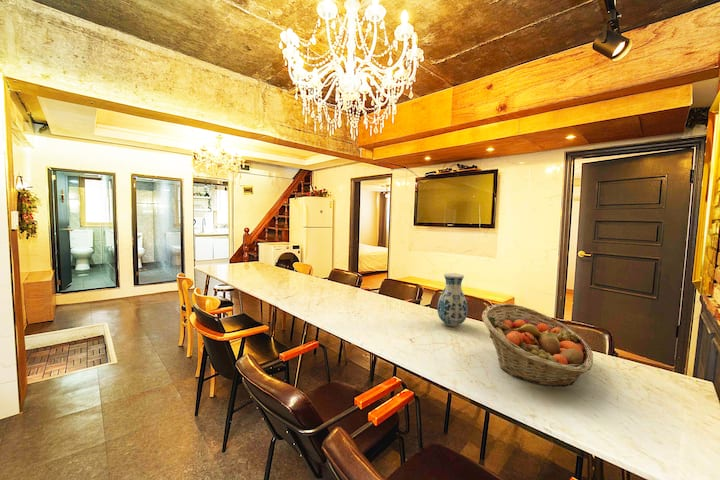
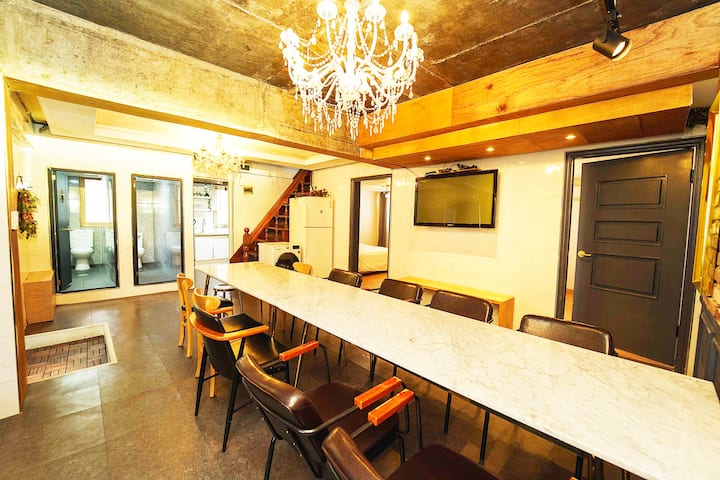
- vase (452, 299)
- fruit basket (534, 340)
